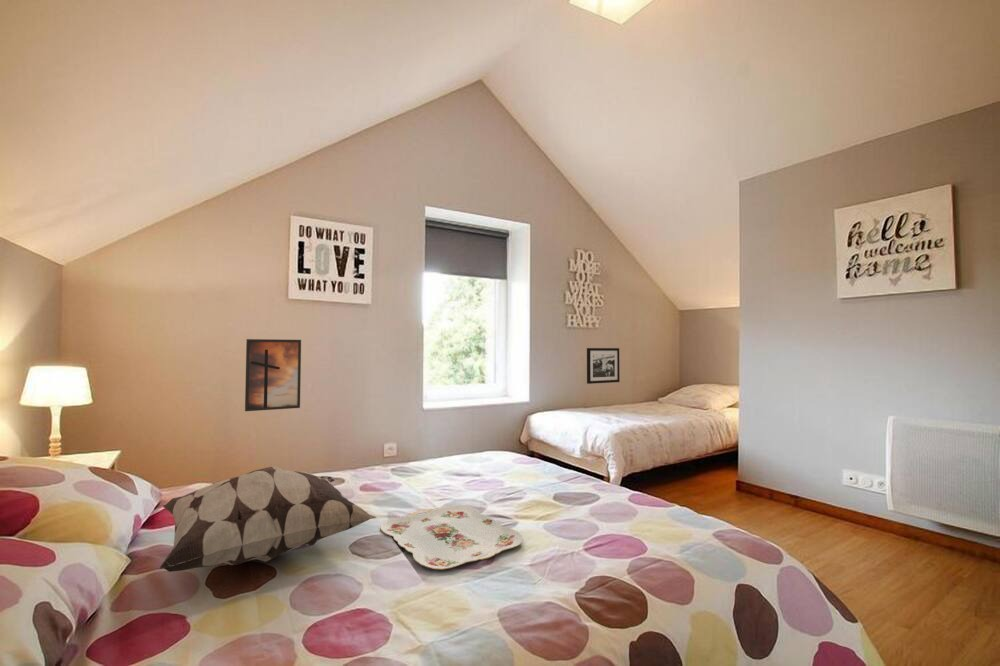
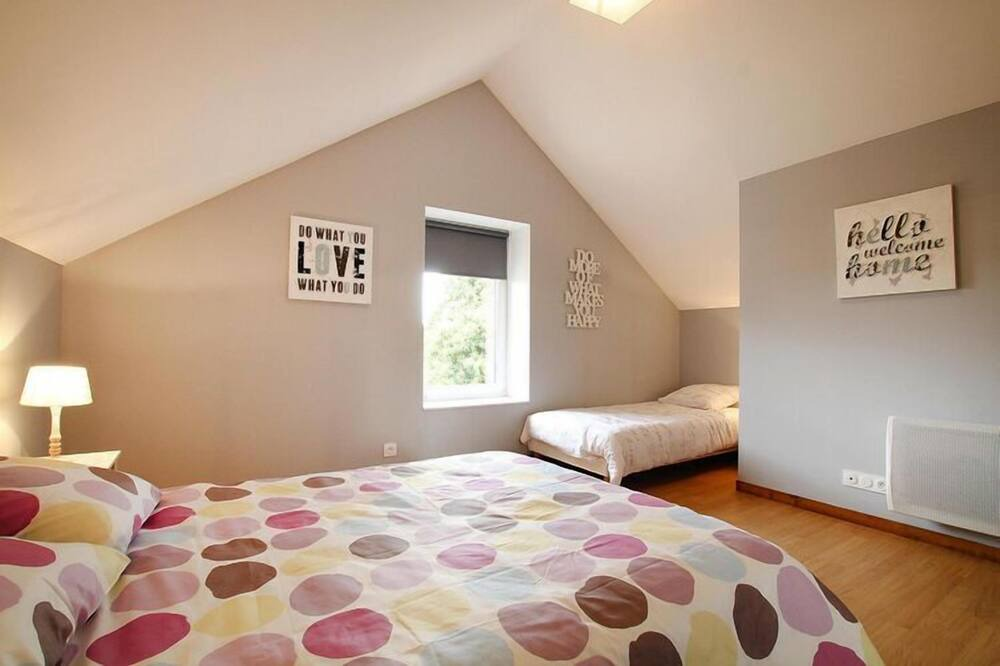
- serving tray (449, 533)
- picture frame (603, 365)
- decorative pillow (267, 509)
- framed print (273, 374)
